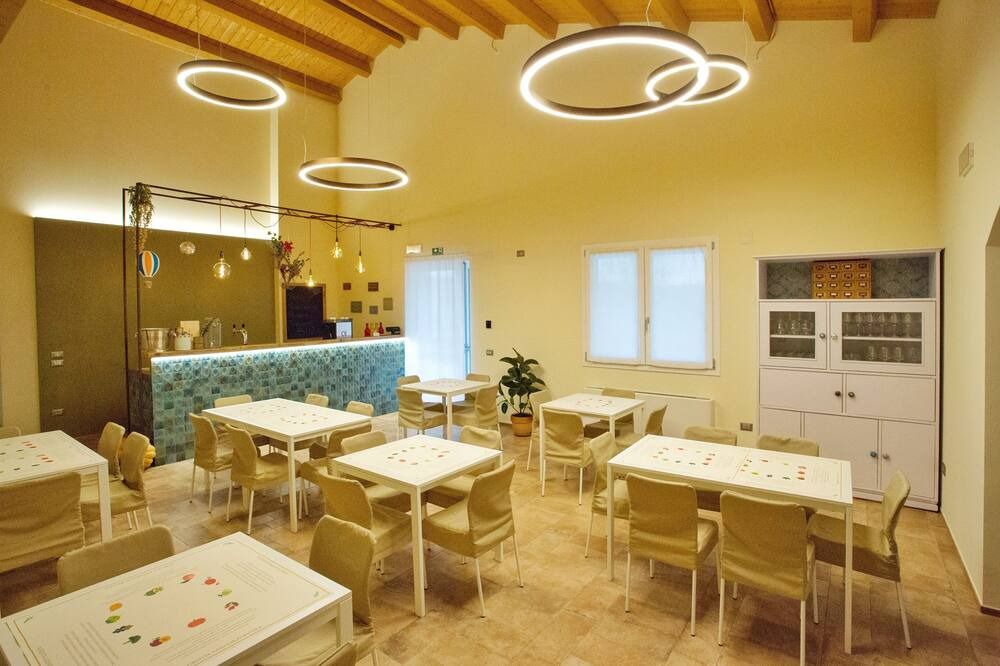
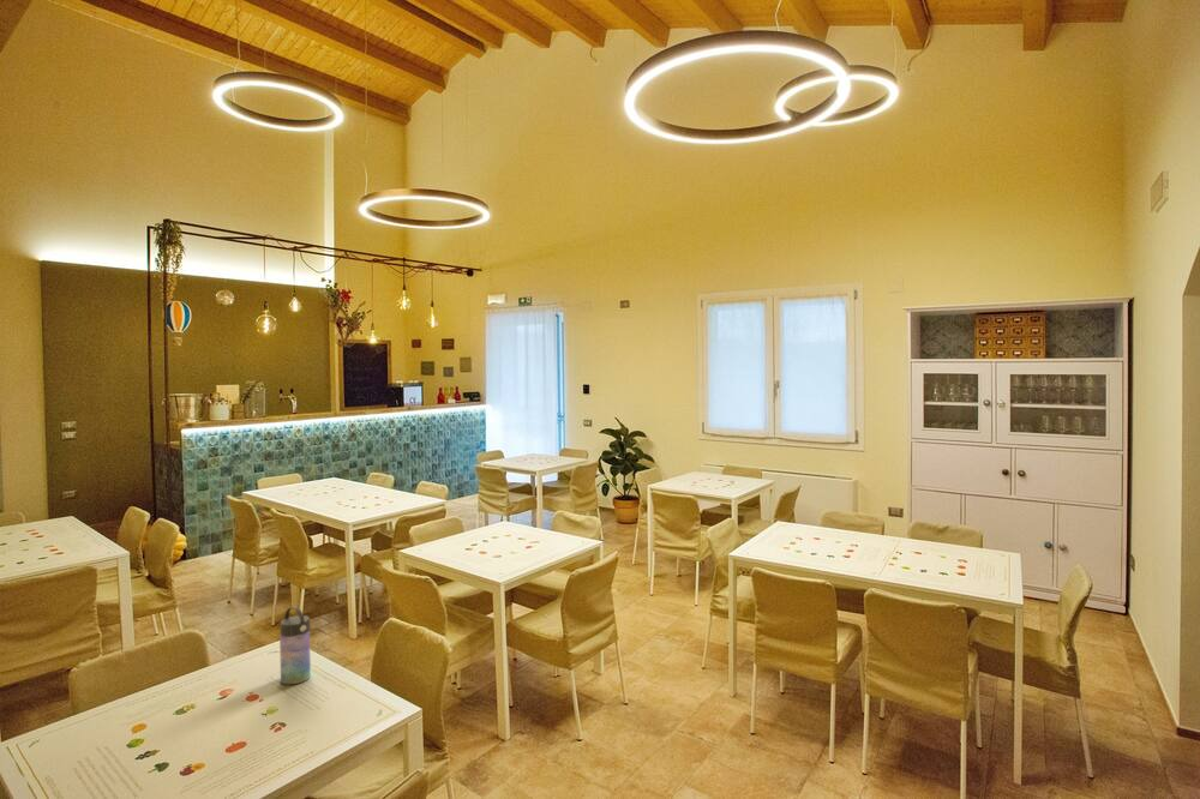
+ water bottle (294, 642)
